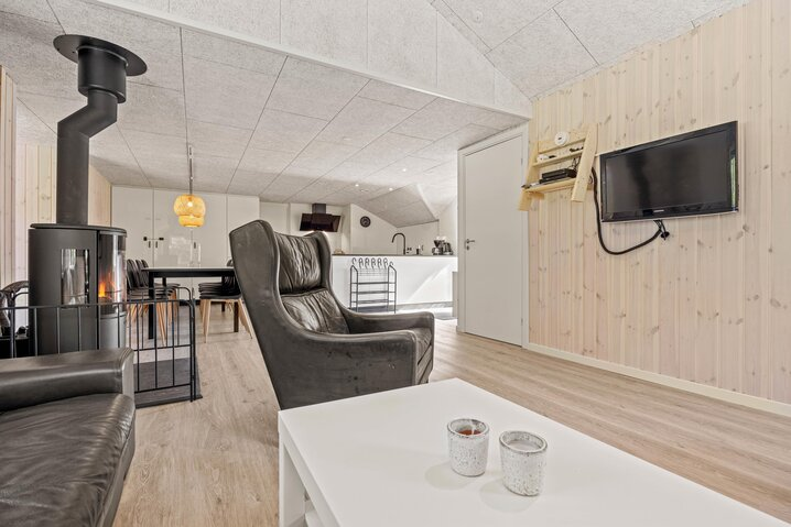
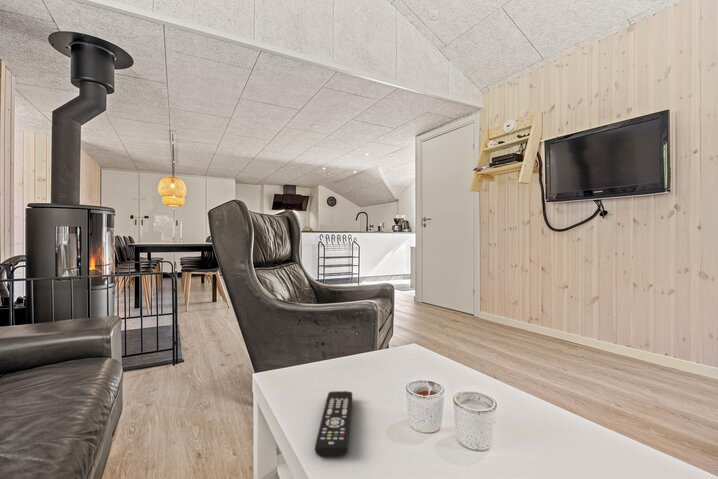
+ remote control (336, 419)
